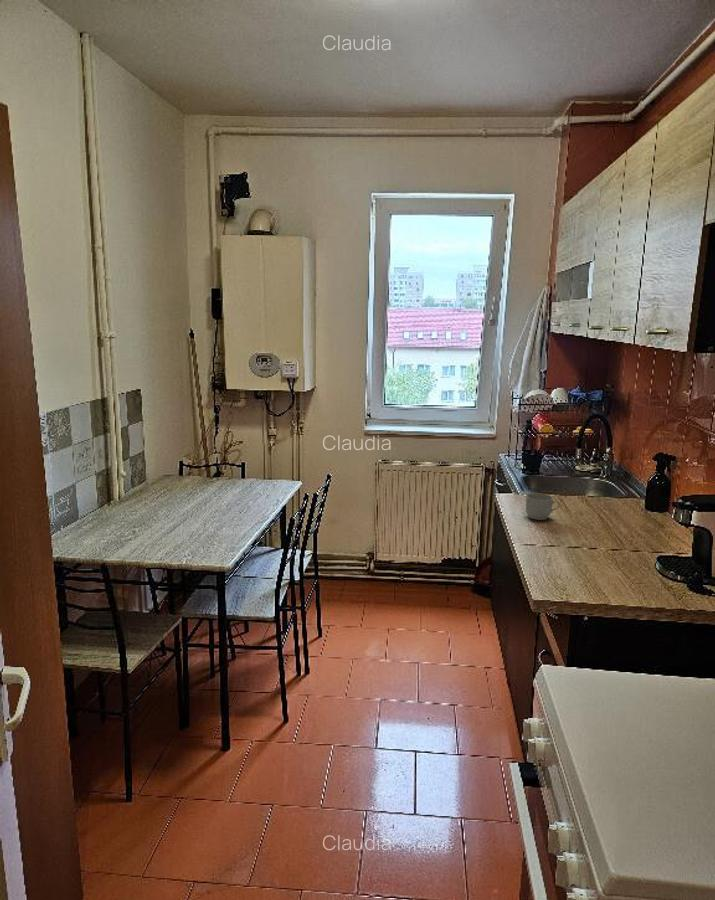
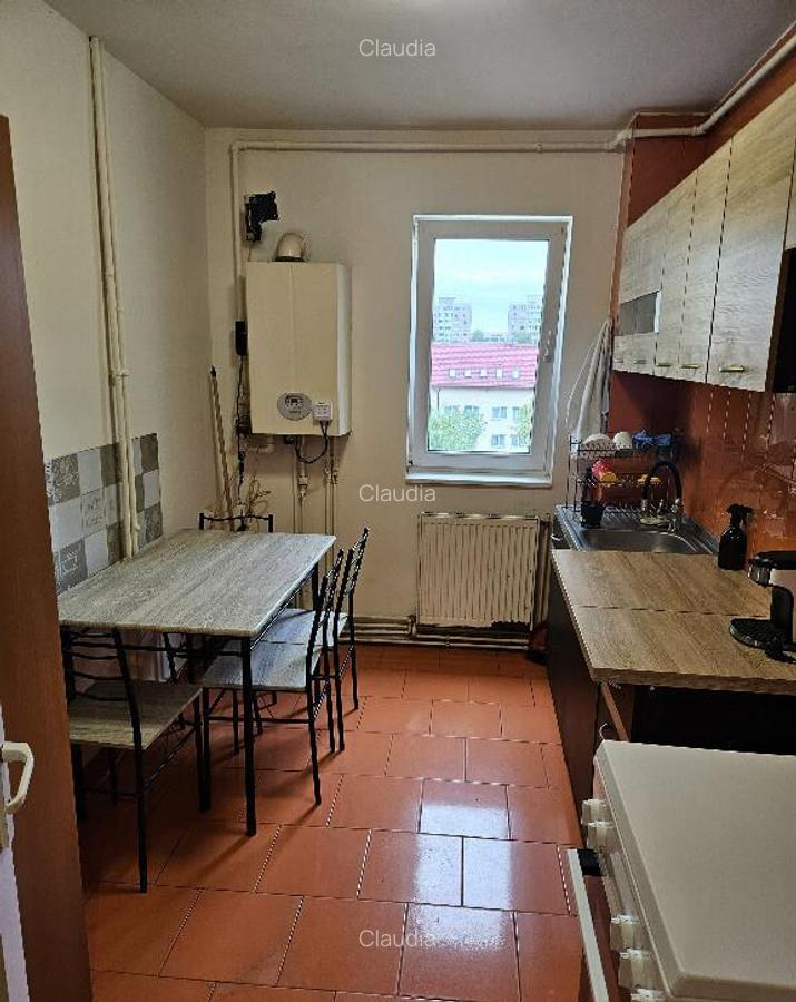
- mug (542, 507)
